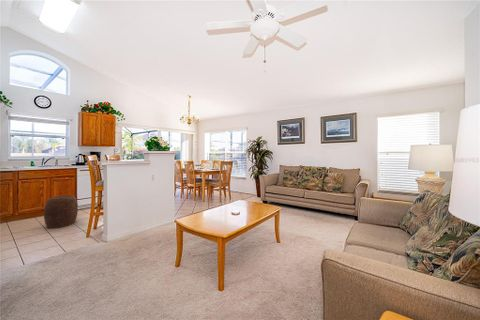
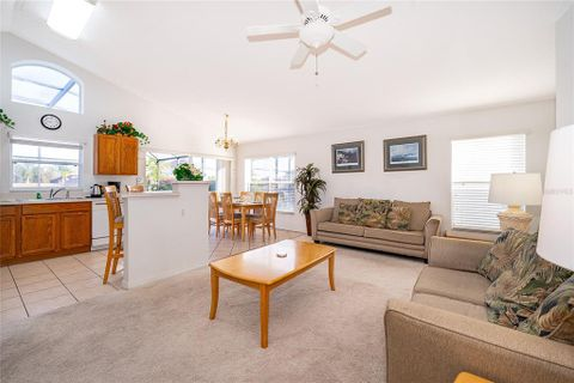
- stool (61, 210)
